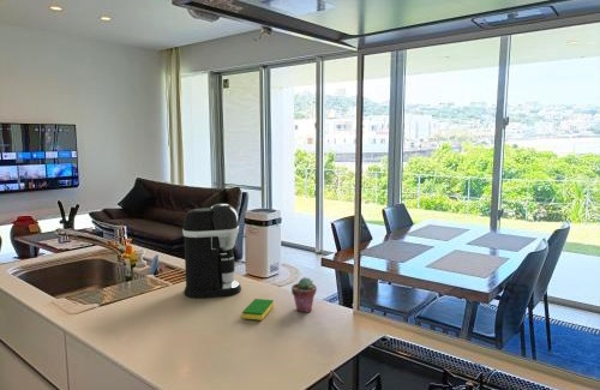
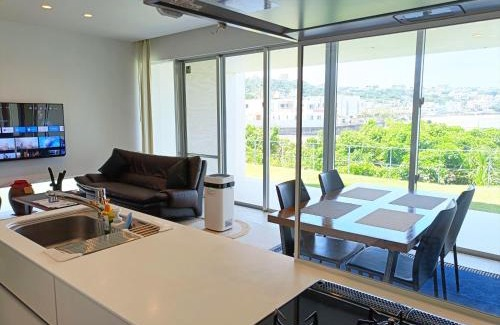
- dish sponge (258, 308)
- potted succulent (304, 293)
- coffee maker (211, 247)
